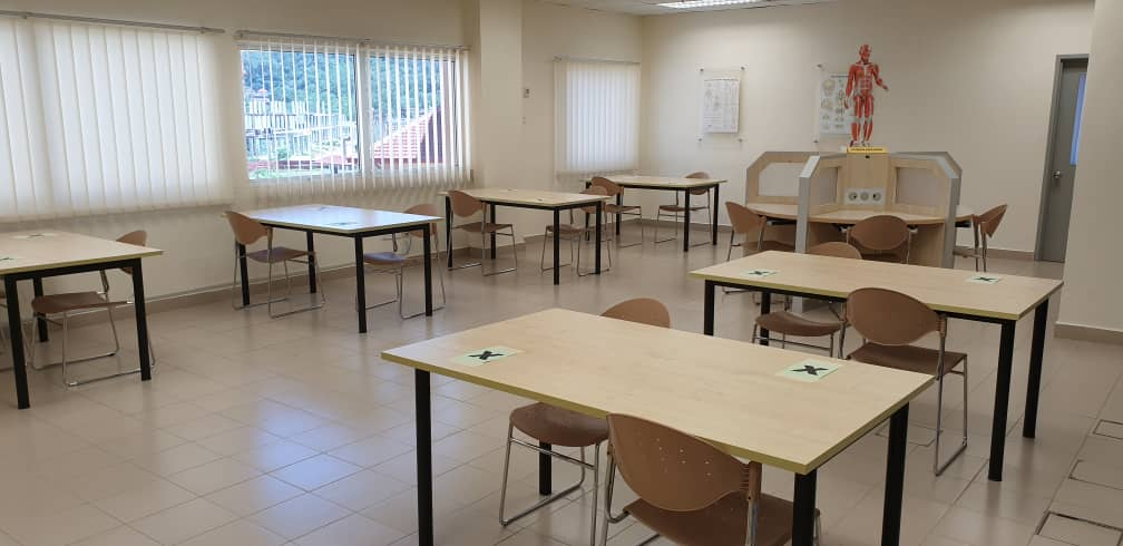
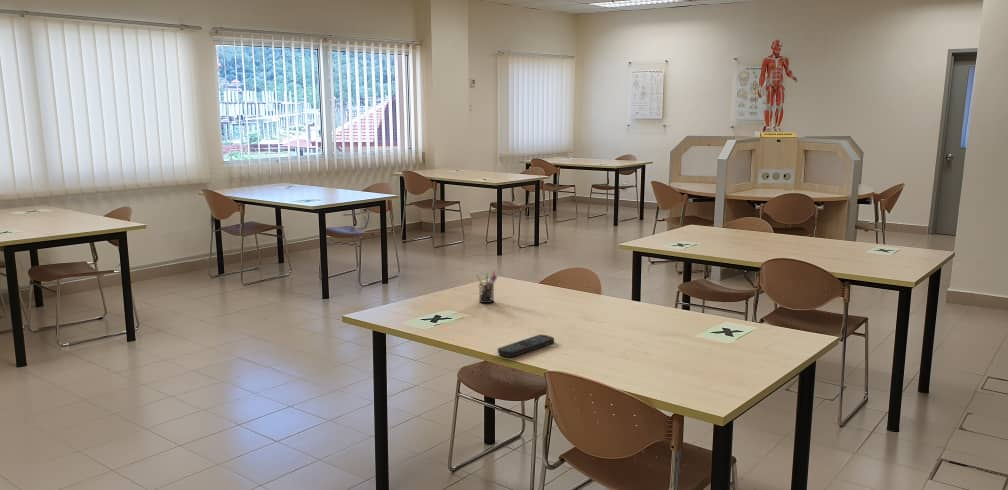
+ pen holder (487, 285)
+ remote control (526, 345)
